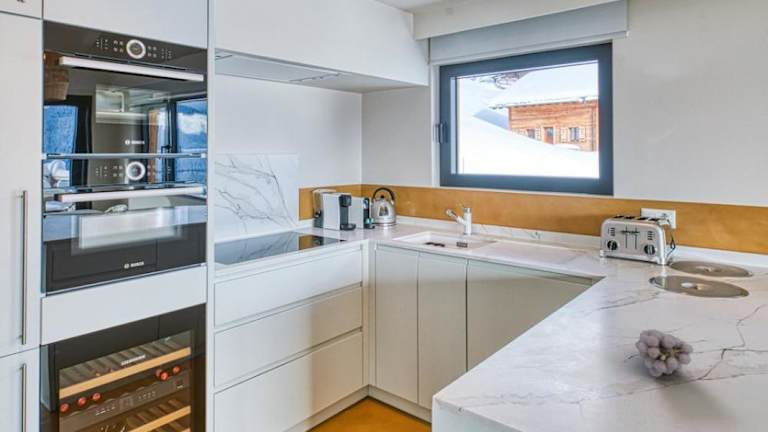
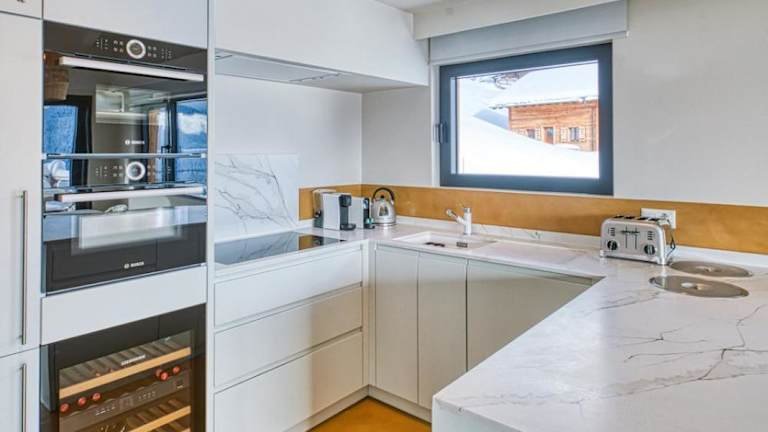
- fruit (662, 348)
